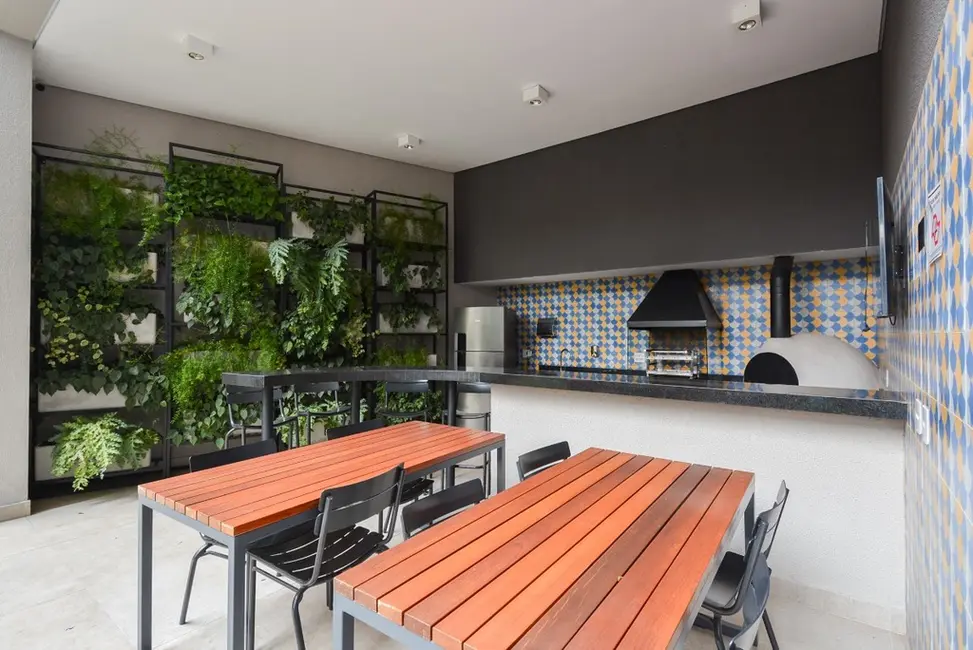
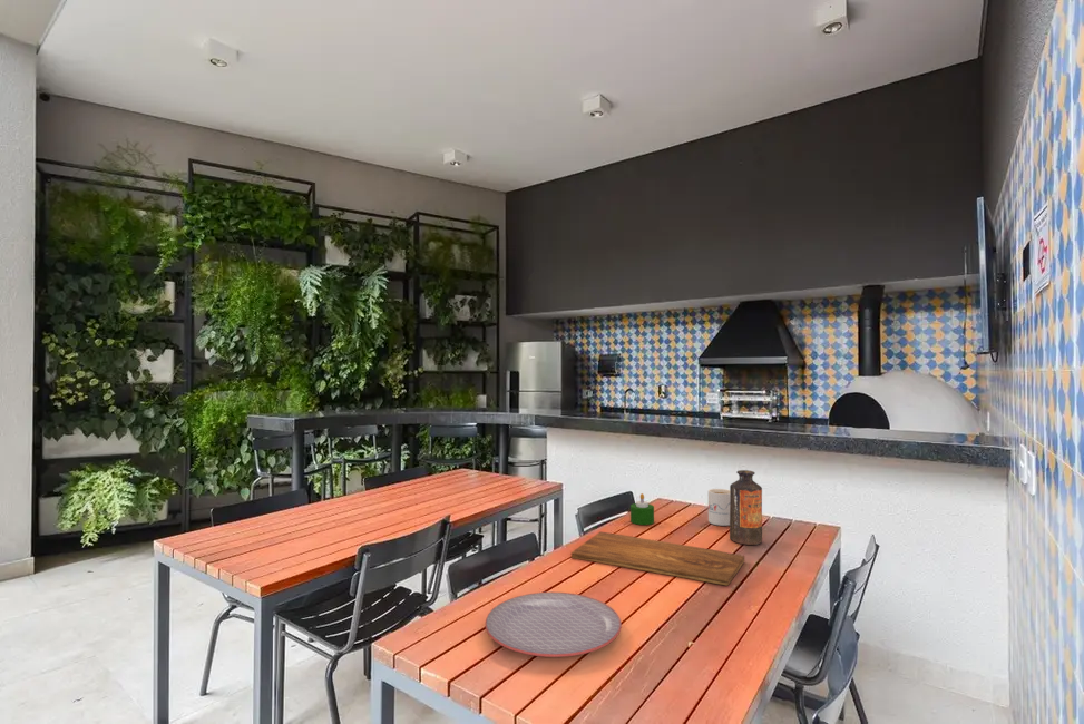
+ mug (725, 507)
+ plate (553, 625)
+ candle (642, 507)
+ cutting board (656, 555)
+ bottle (745, 505)
